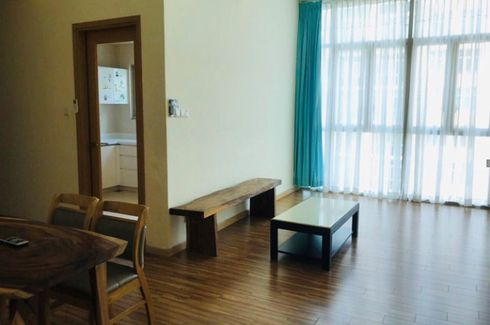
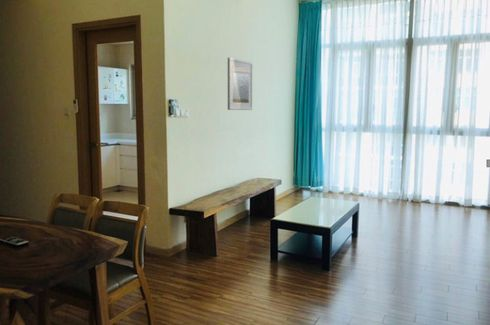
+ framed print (240, 85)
